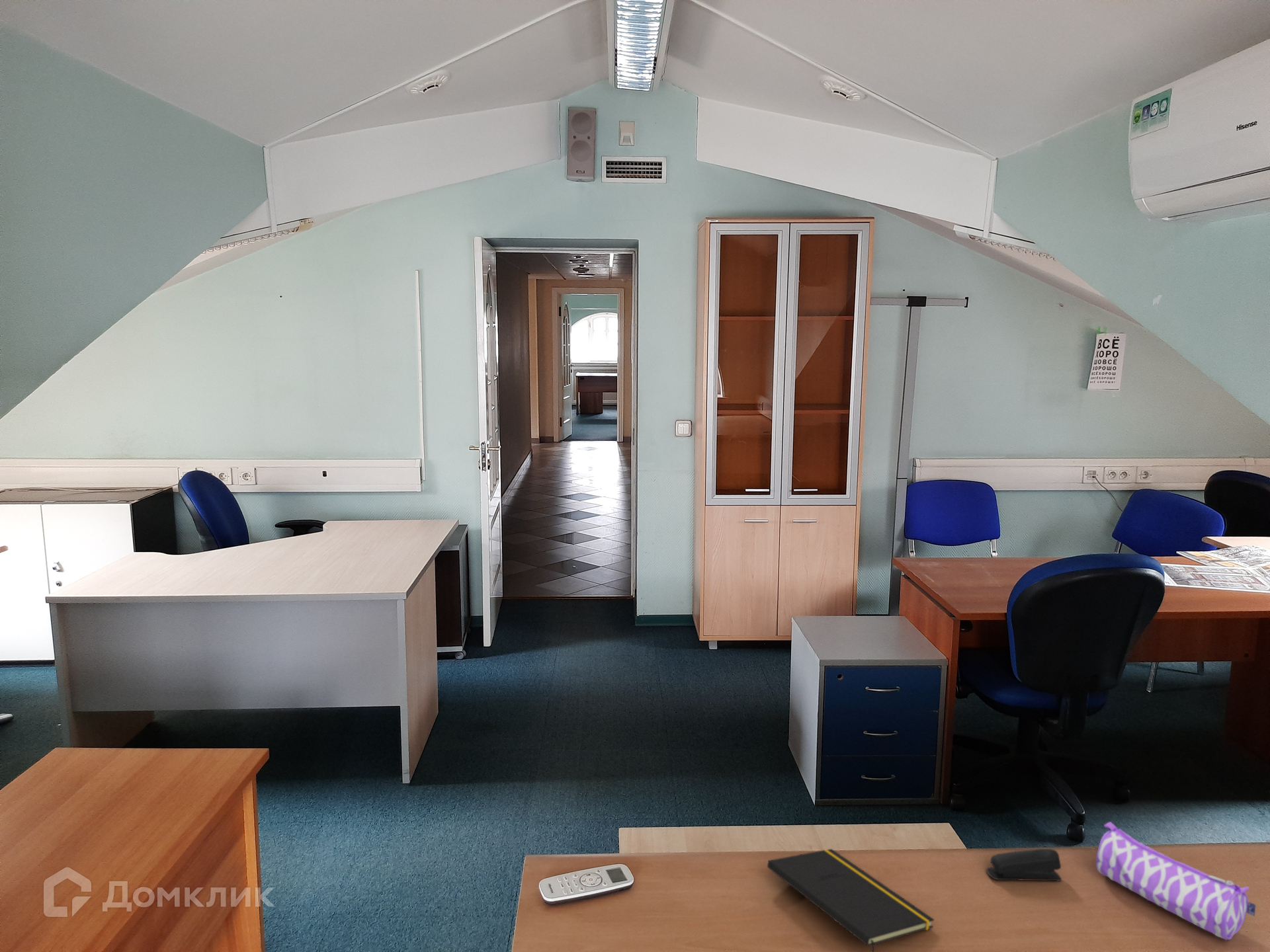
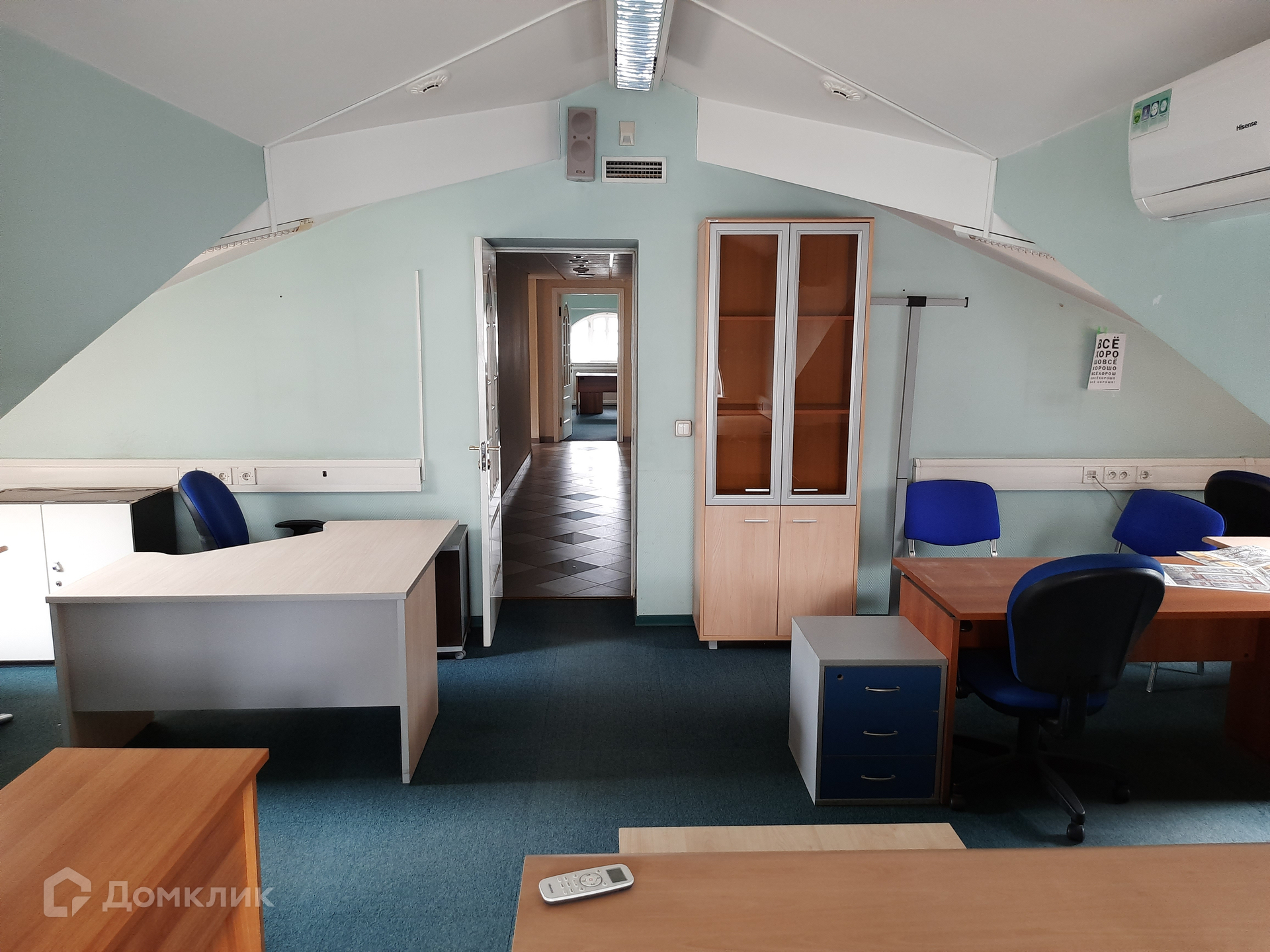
- pencil case (1169, 880)
- notepad (847, 892)
- stapler (1024, 863)
